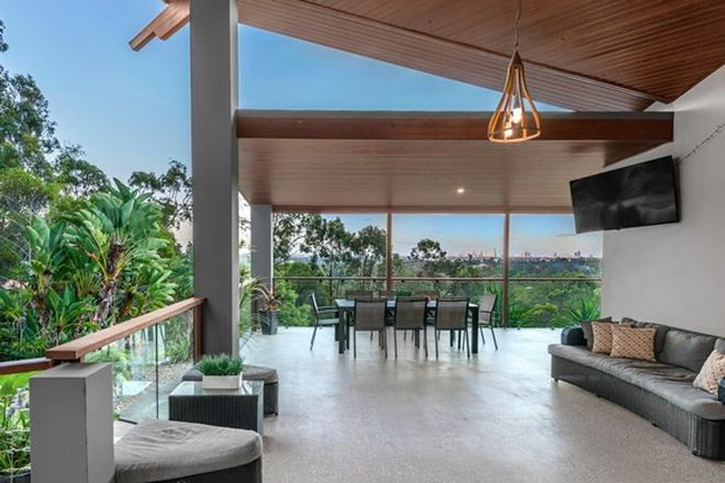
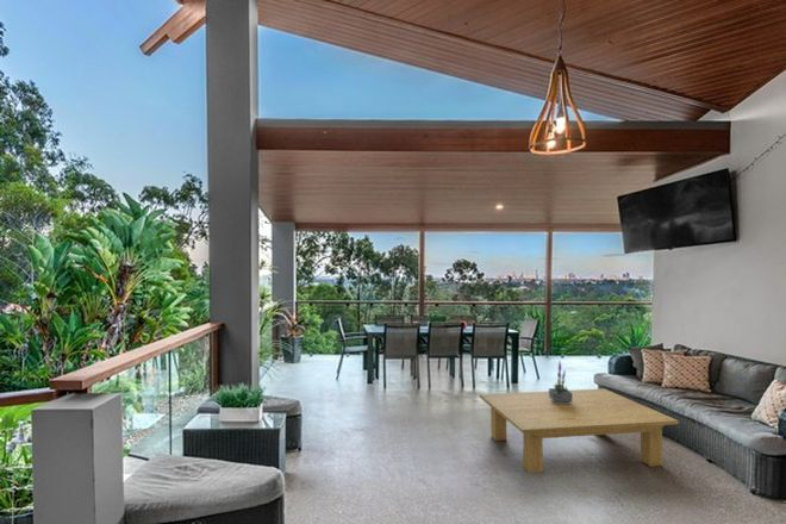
+ coffee table (569, 428)
+ potted plant (560, 380)
